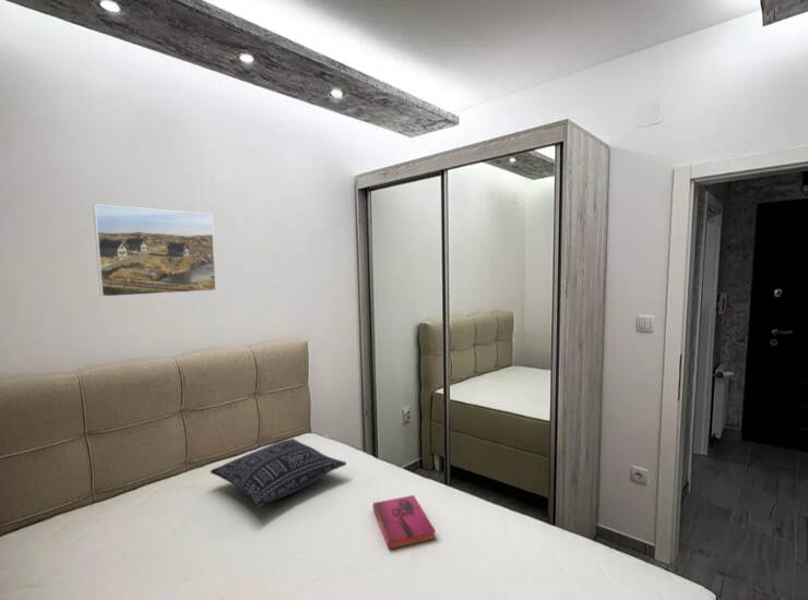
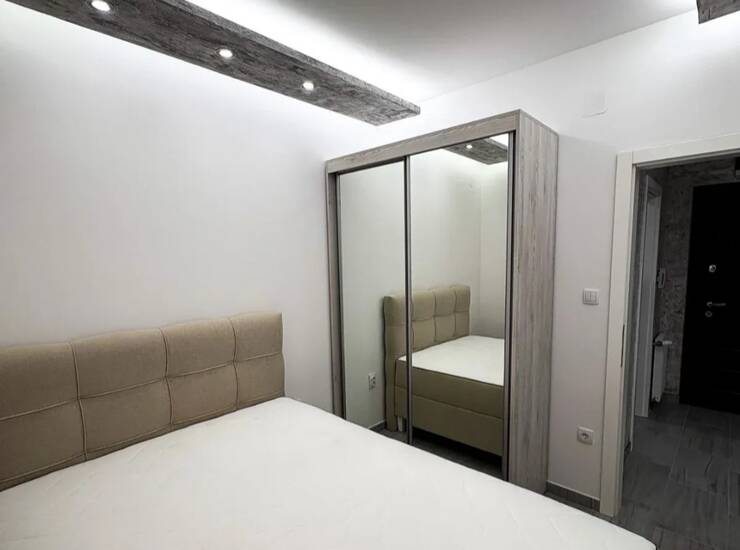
- pillow (277, 467)
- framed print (161, 251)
- hardback book (402, 519)
